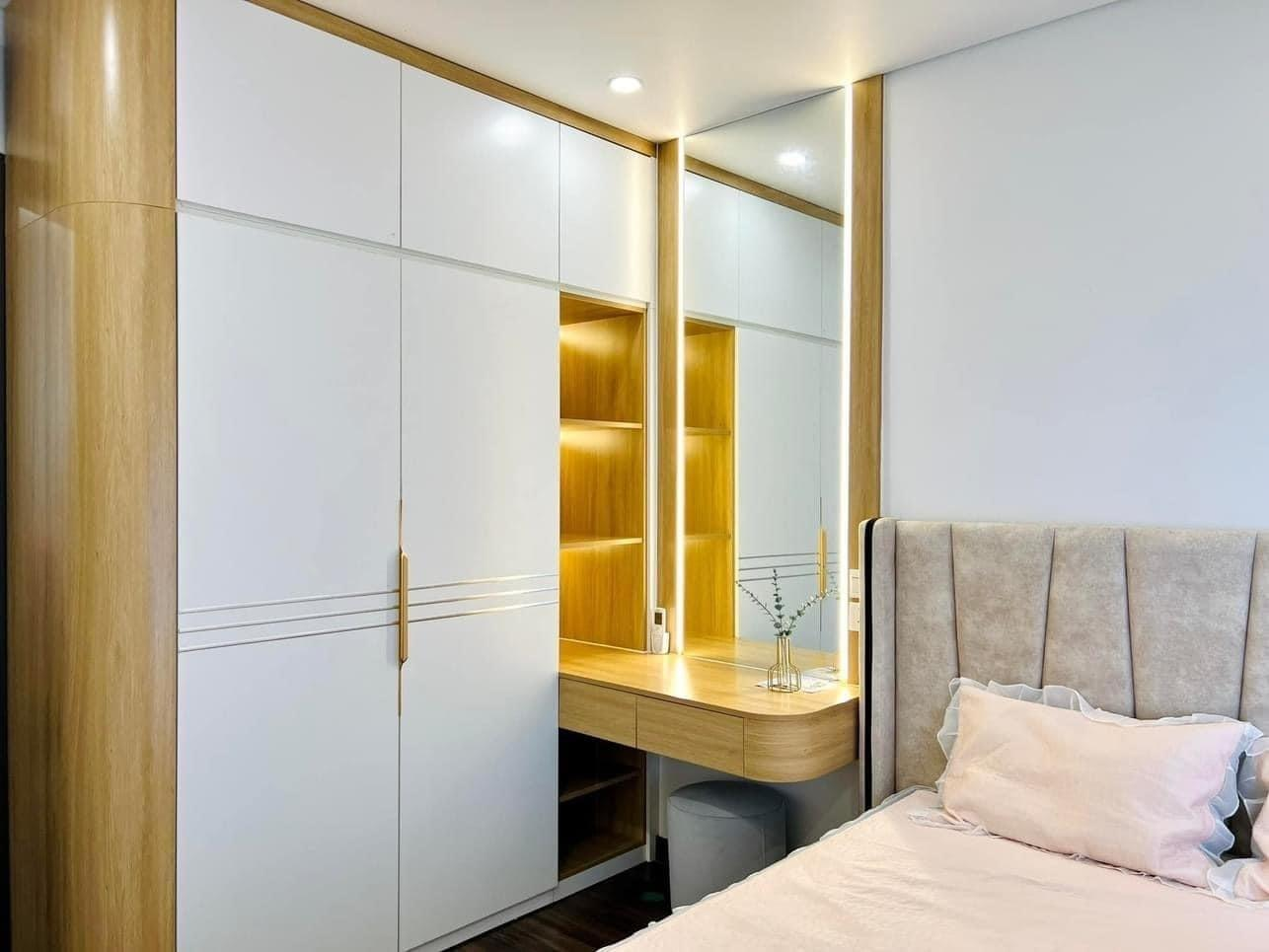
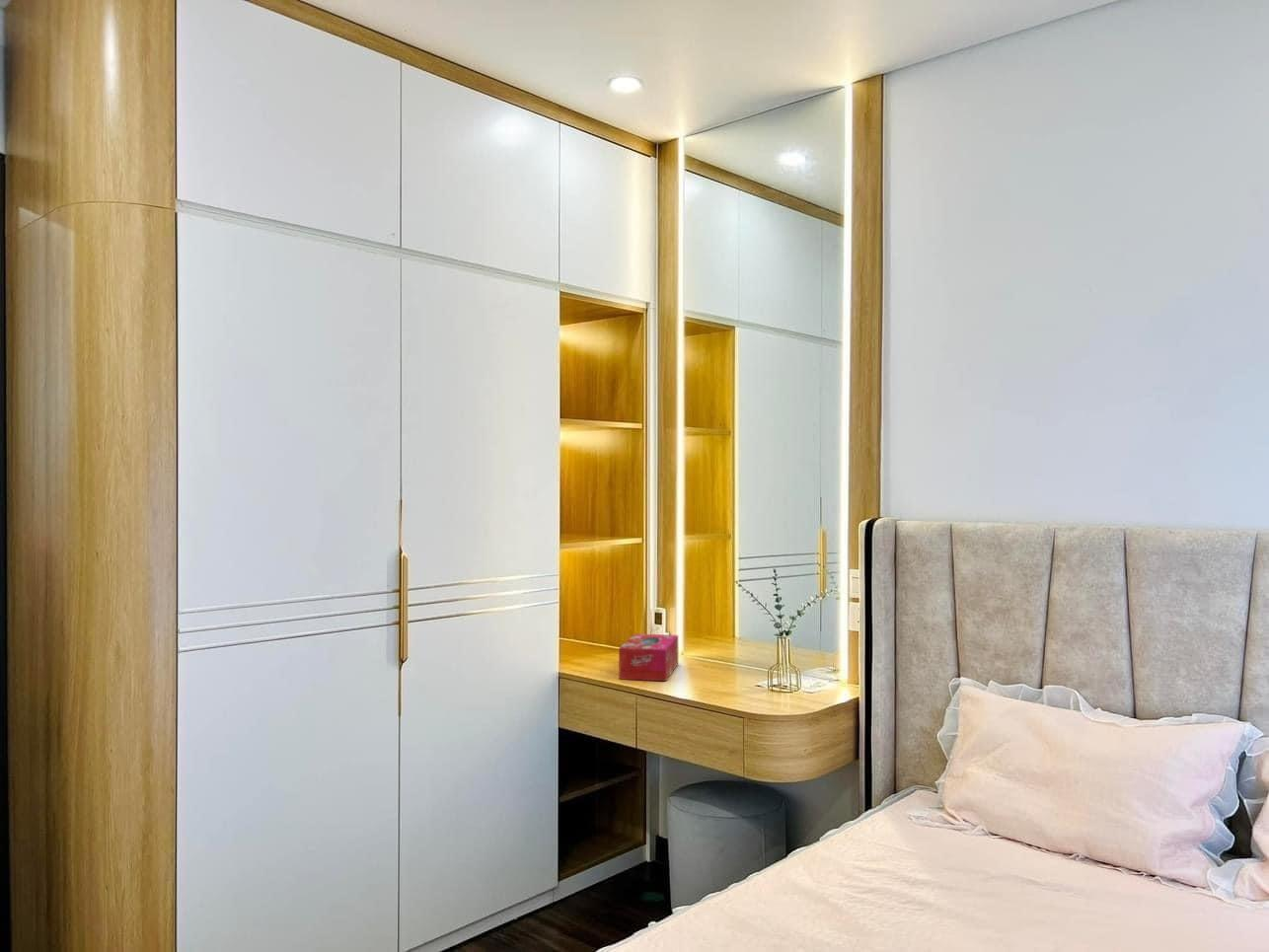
+ tissue box (649, 656)
